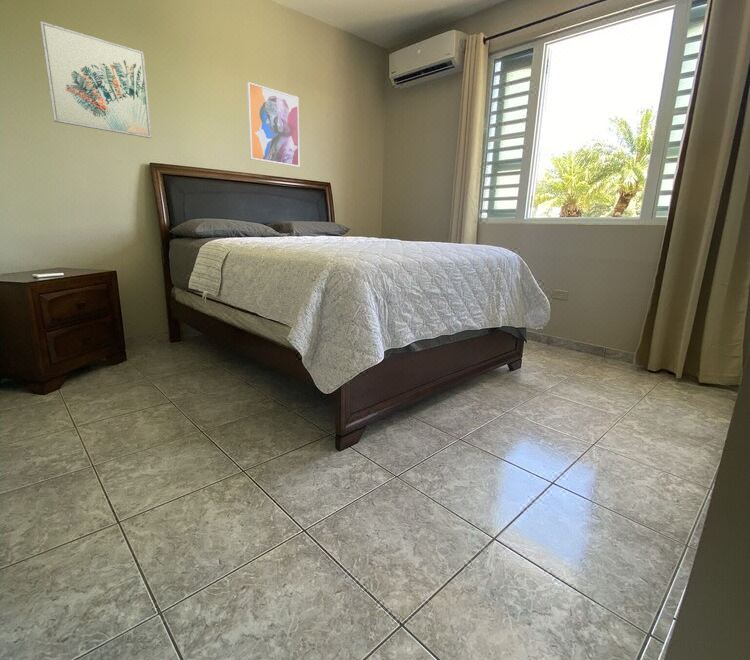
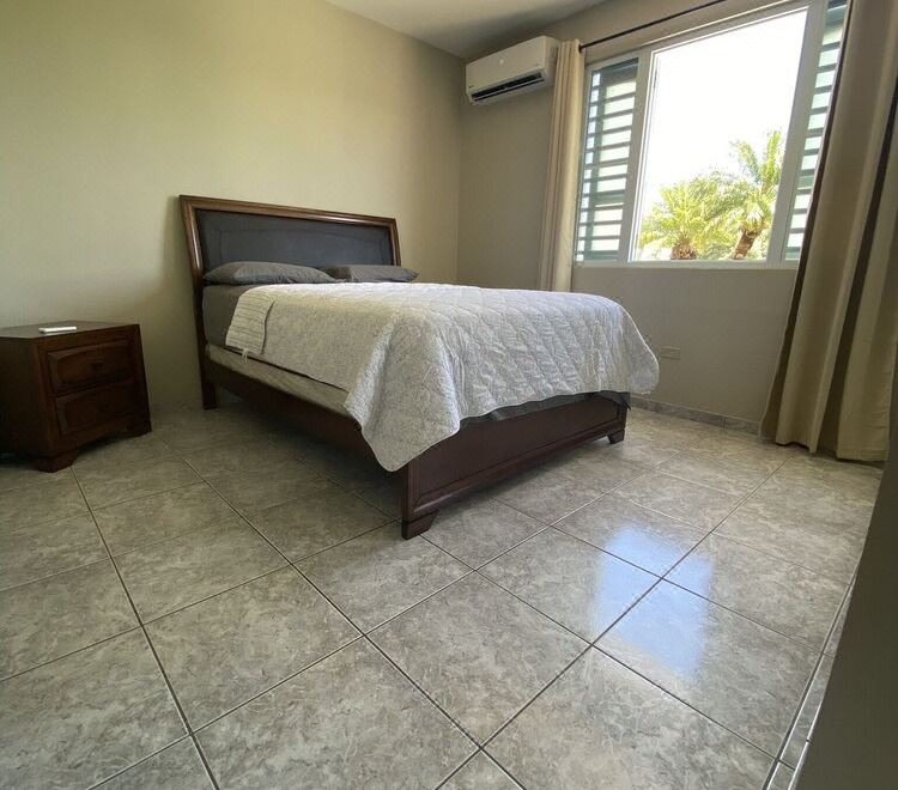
- wall art (100, 85)
- wall art (274, 127)
